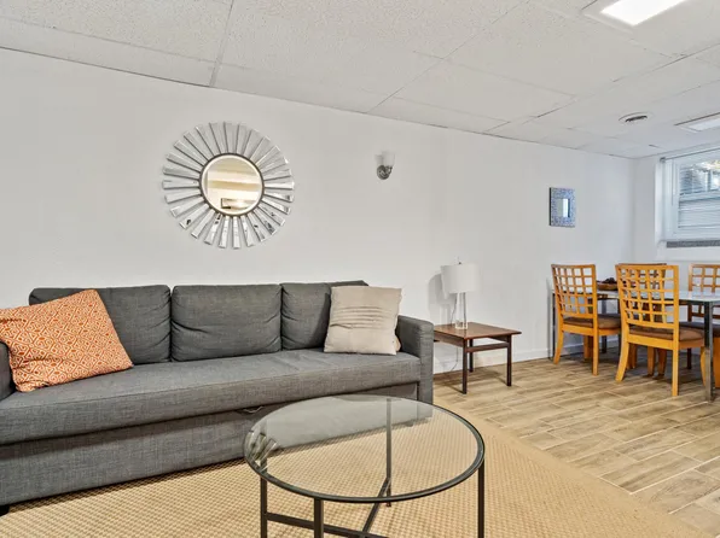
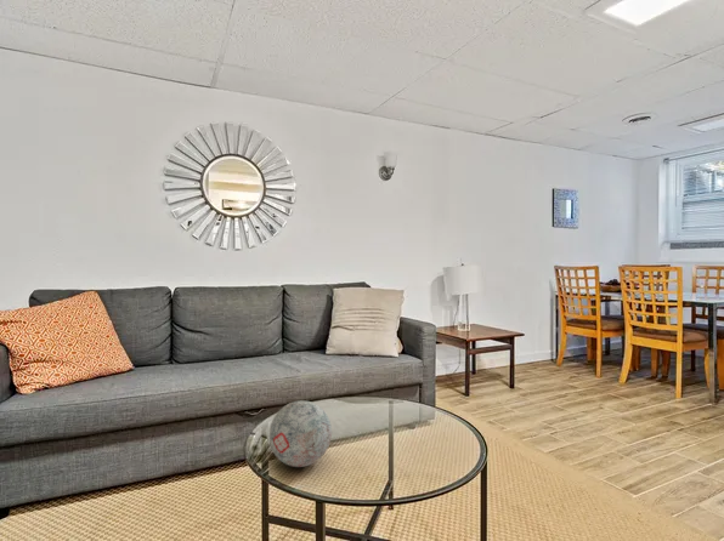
+ decorative ball (300, 432)
